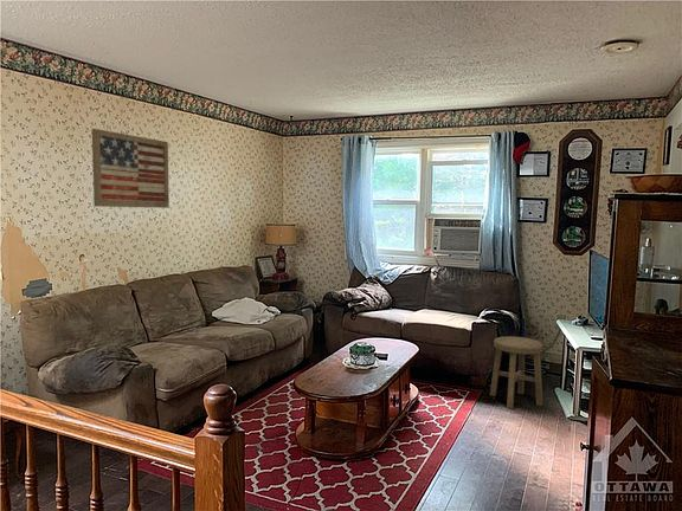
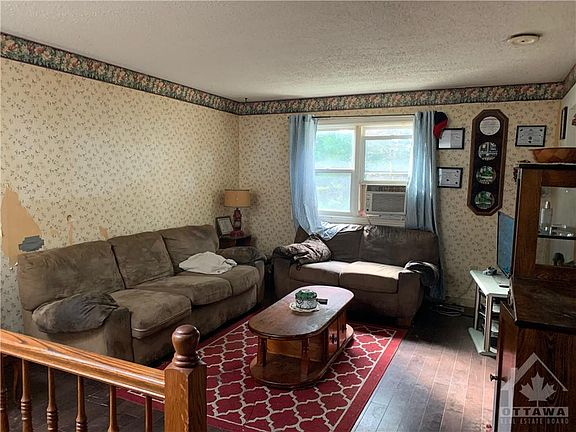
- stool (516, 371)
- wall art (134, 172)
